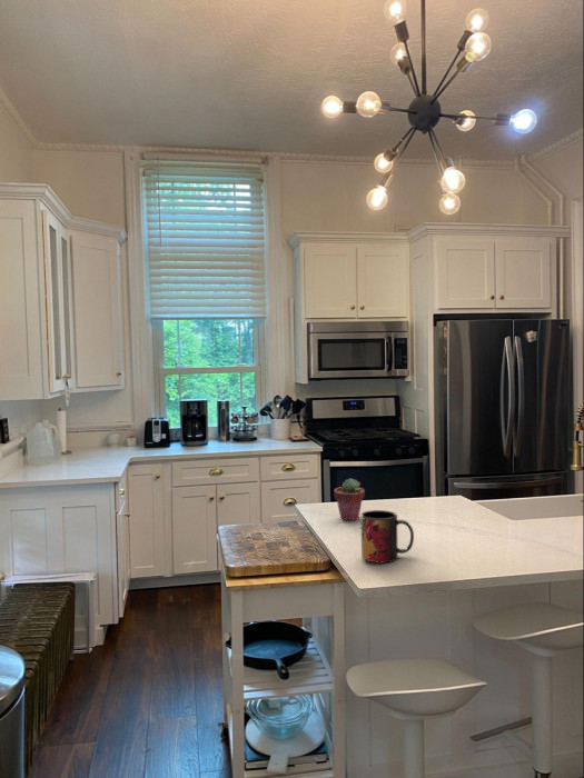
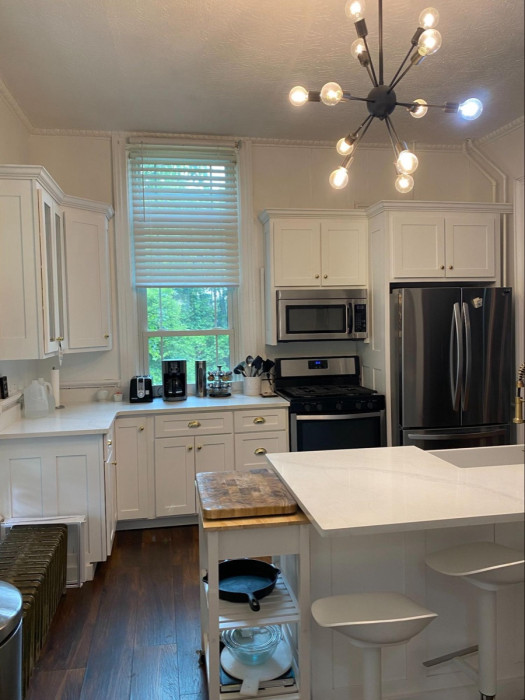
- potted succulent (349, 498)
- mug (387, 536)
